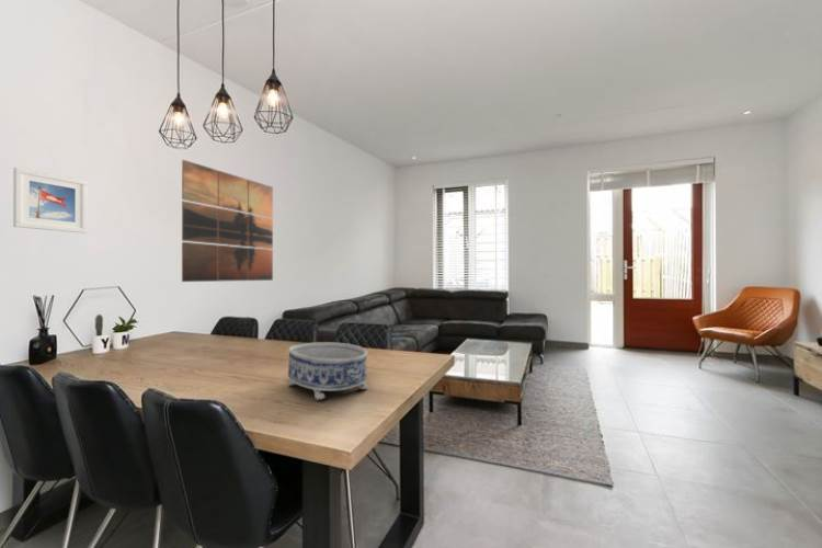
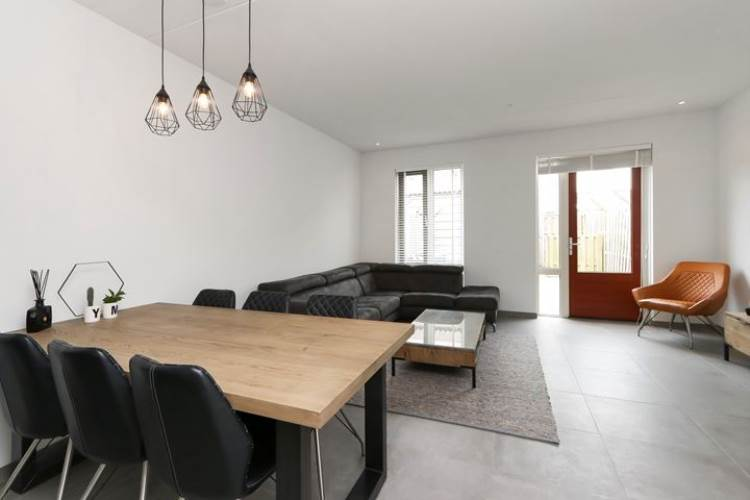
- decorative bowl (327, 367)
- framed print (53, 202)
- wall art (232, 228)
